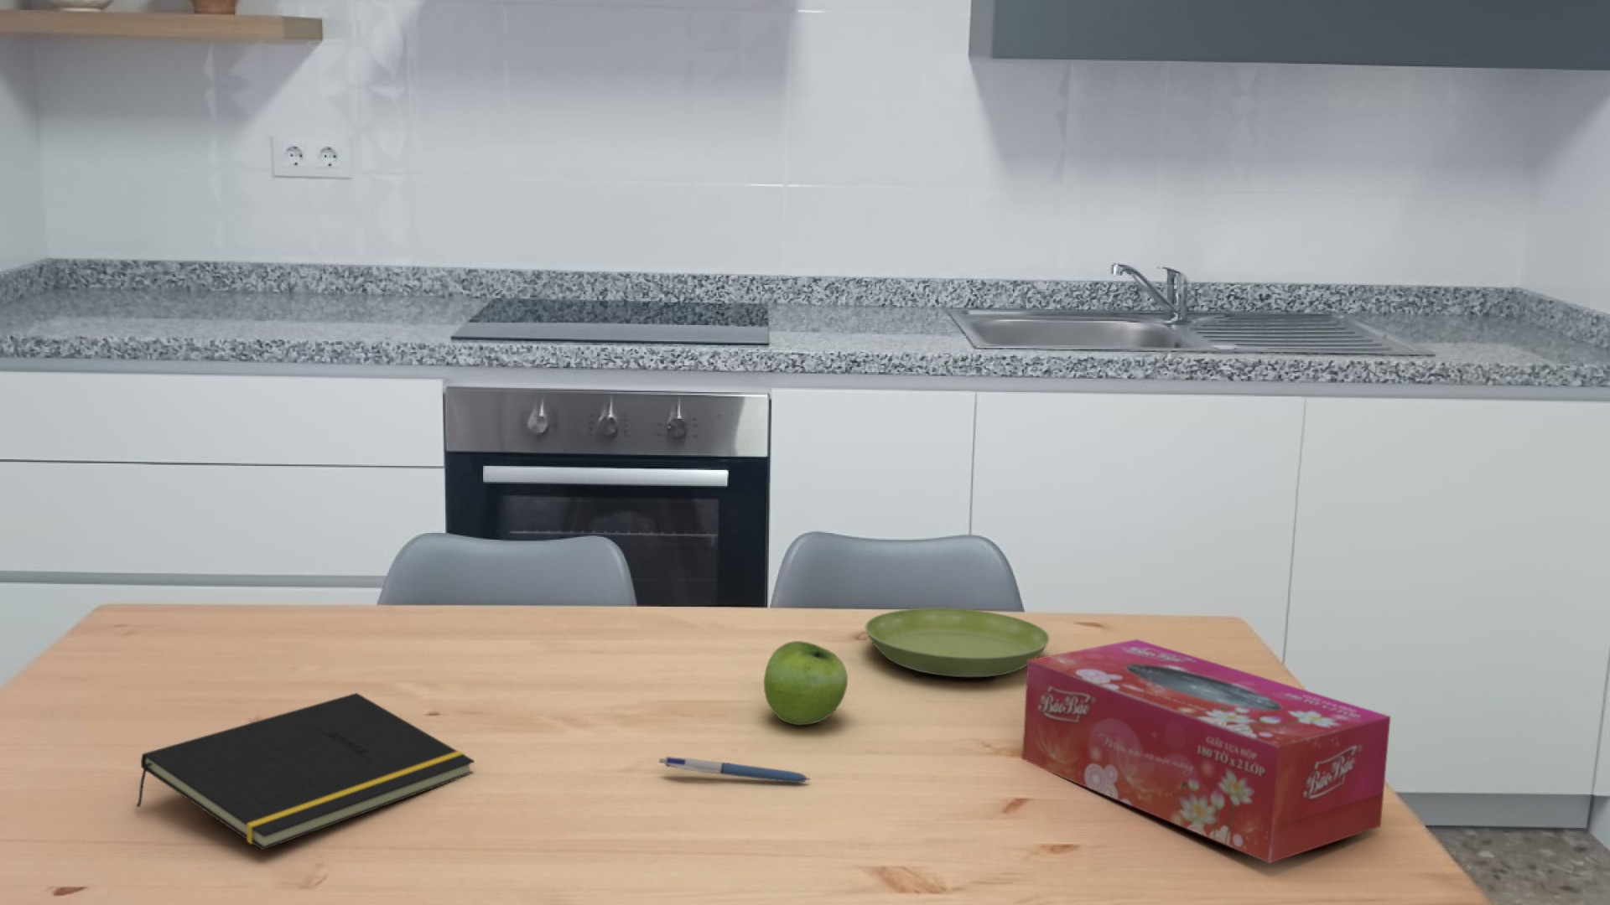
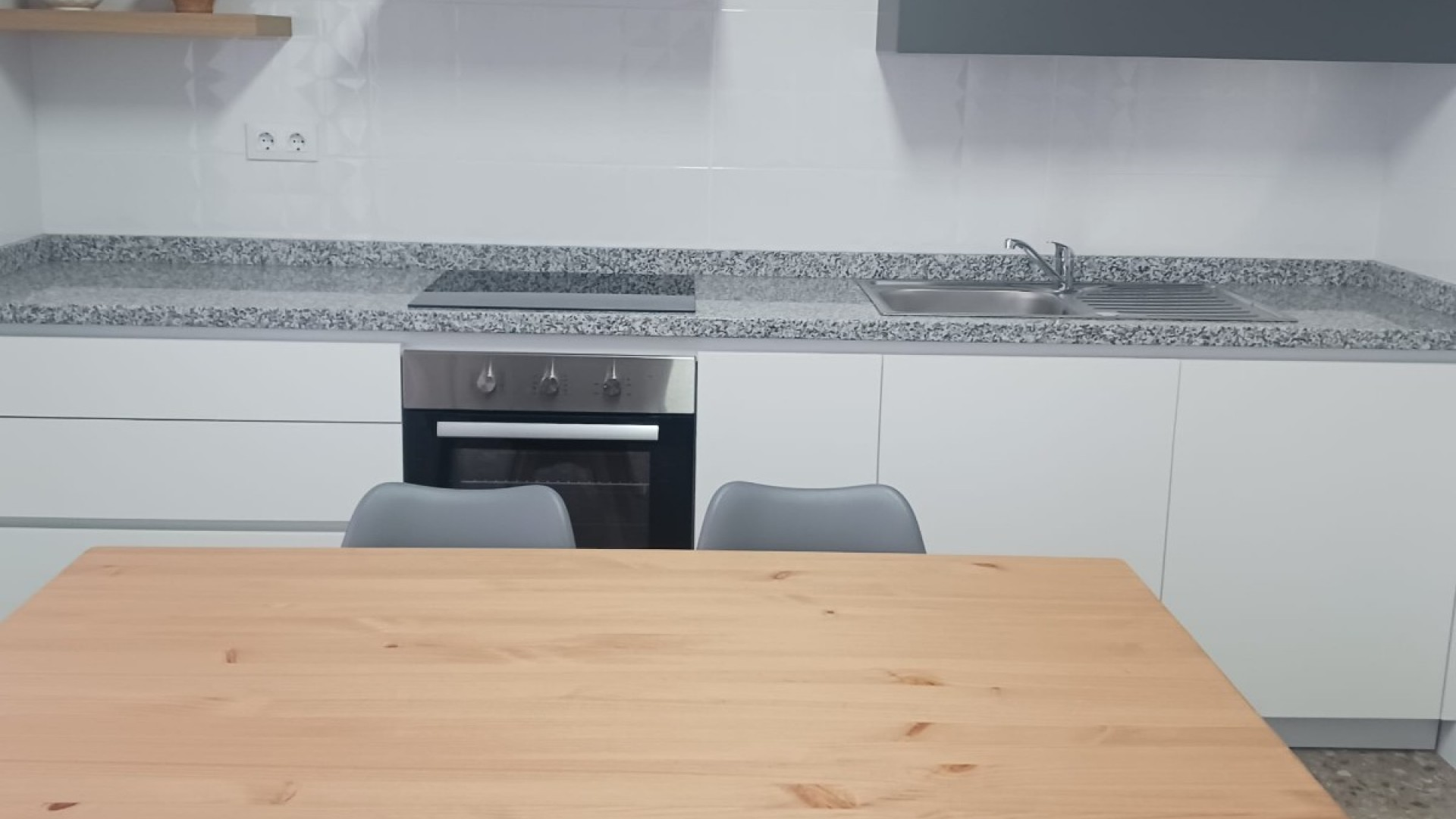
- saucer (955, 643)
- fruit (805, 682)
- pen (734, 770)
- notepad (314, 764)
- tissue box (1195, 739)
